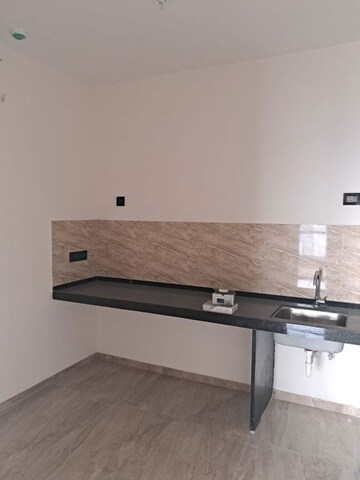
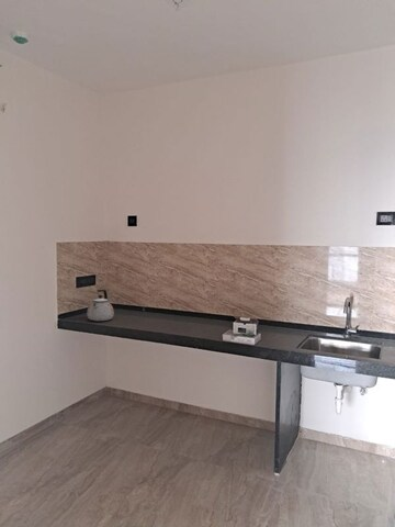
+ kettle (100, 304)
